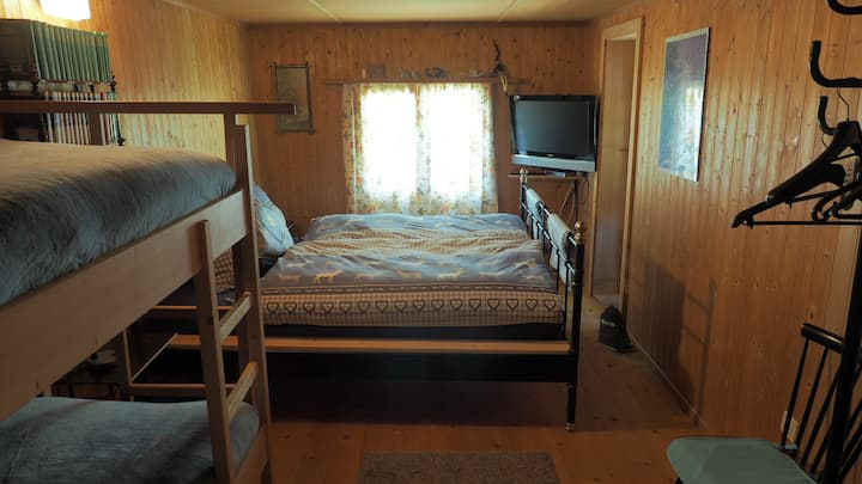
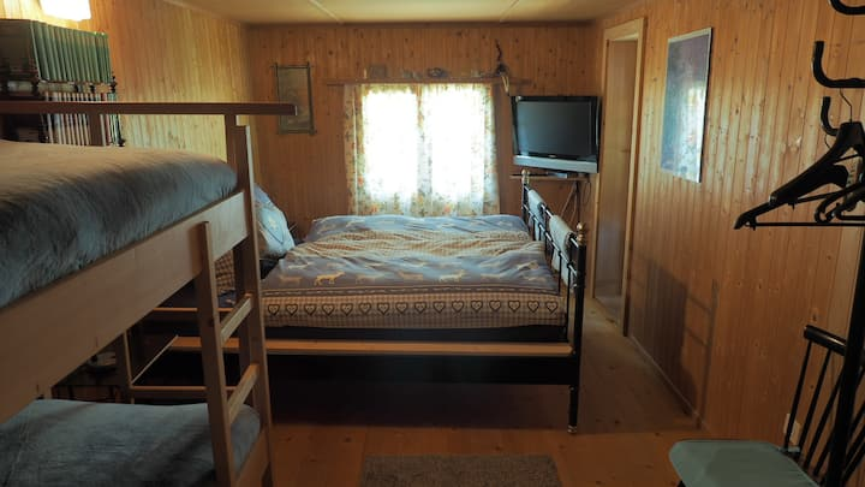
- backpack (615, 324)
